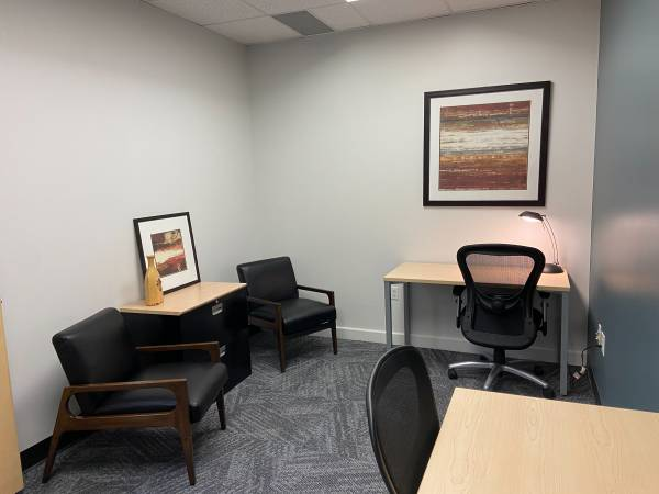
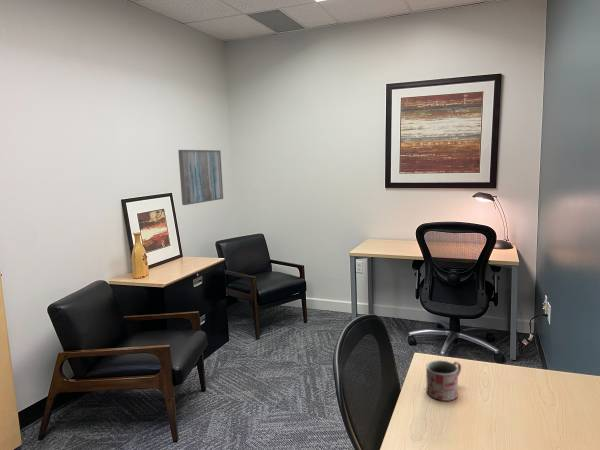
+ wall art (202, 176)
+ mug (446, 378)
